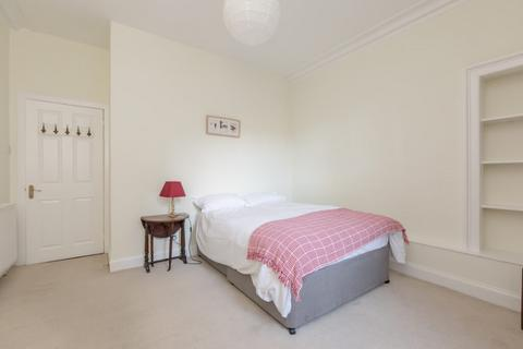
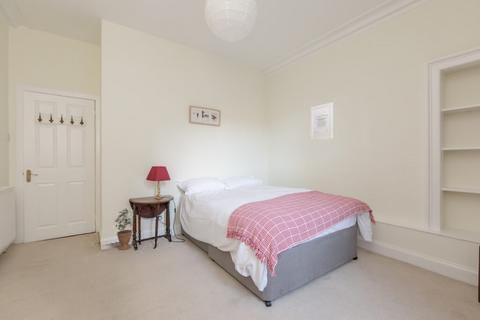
+ wall art (321, 122)
+ potted plant (123, 227)
